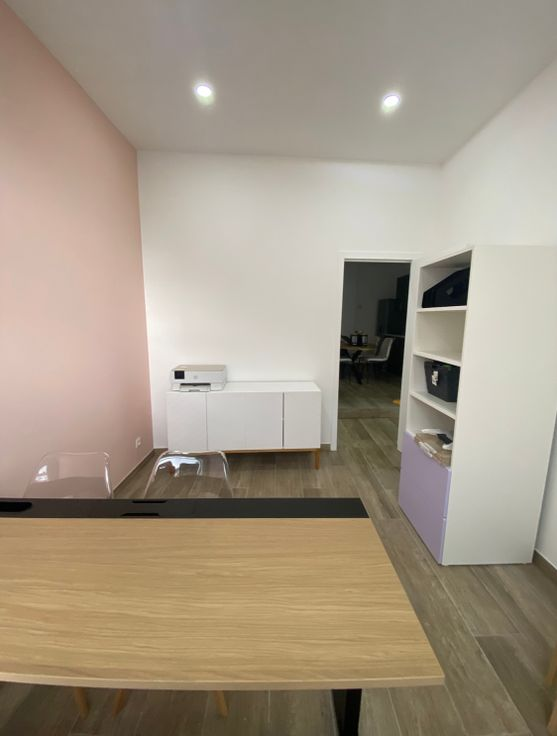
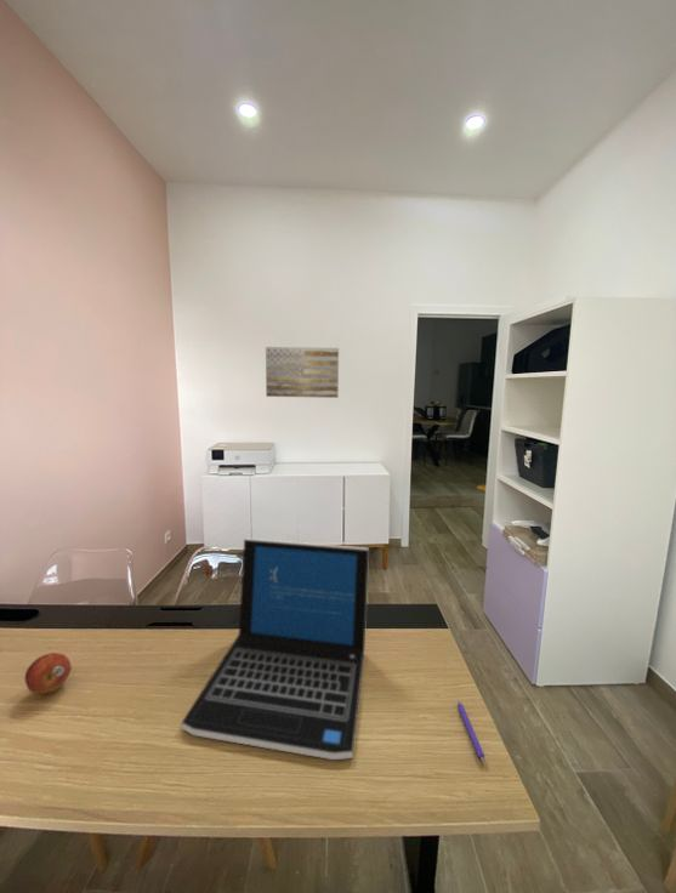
+ laptop (288, 627)
+ fruit (49, 673)
+ wall art (302, 372)
+ pen (468, 727)
